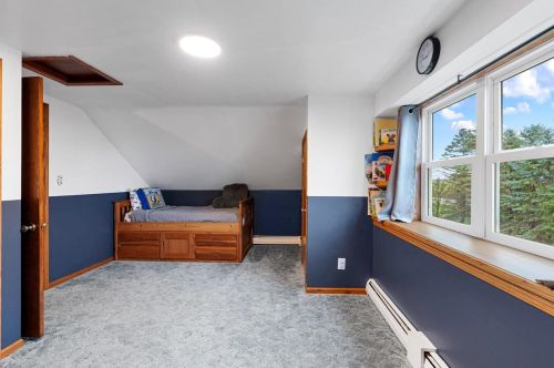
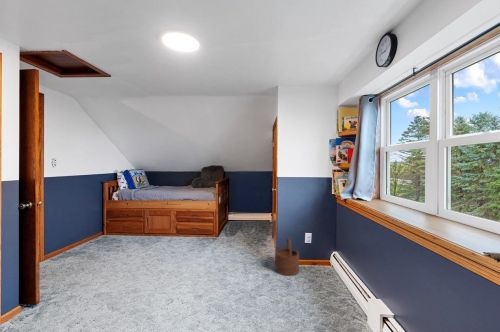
+ wooden bucket (287, 254)
